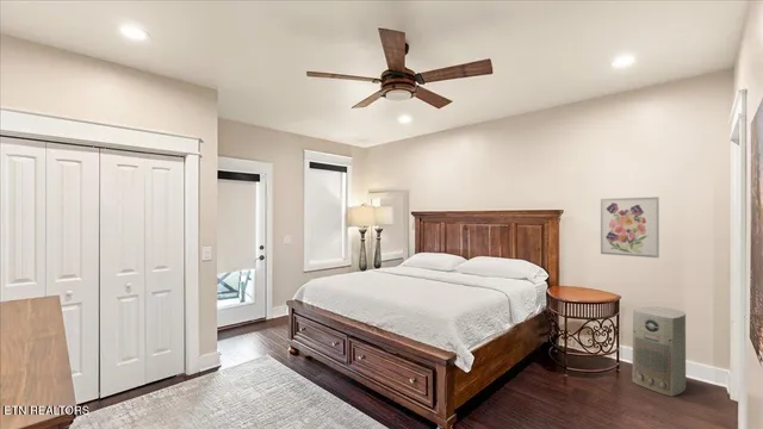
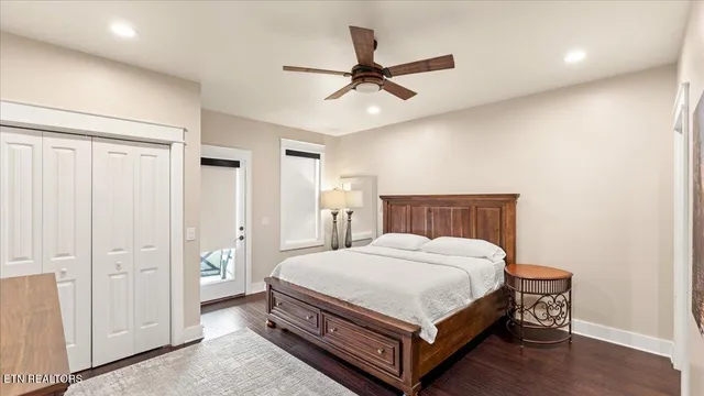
- wall art (628, 226)
- air purifier (660, 347)
